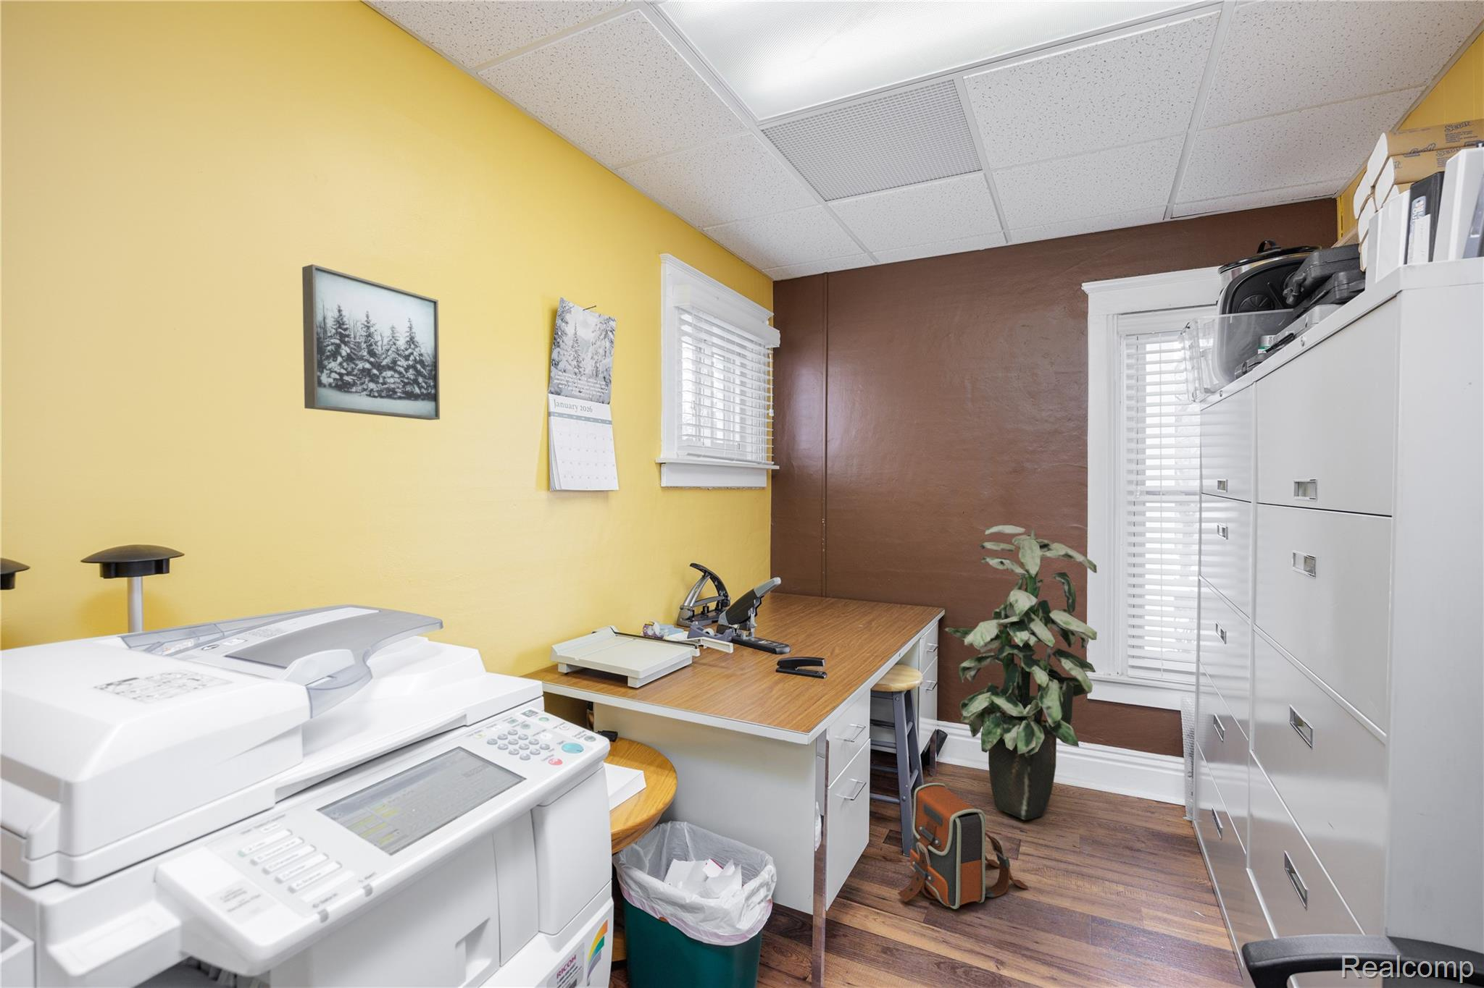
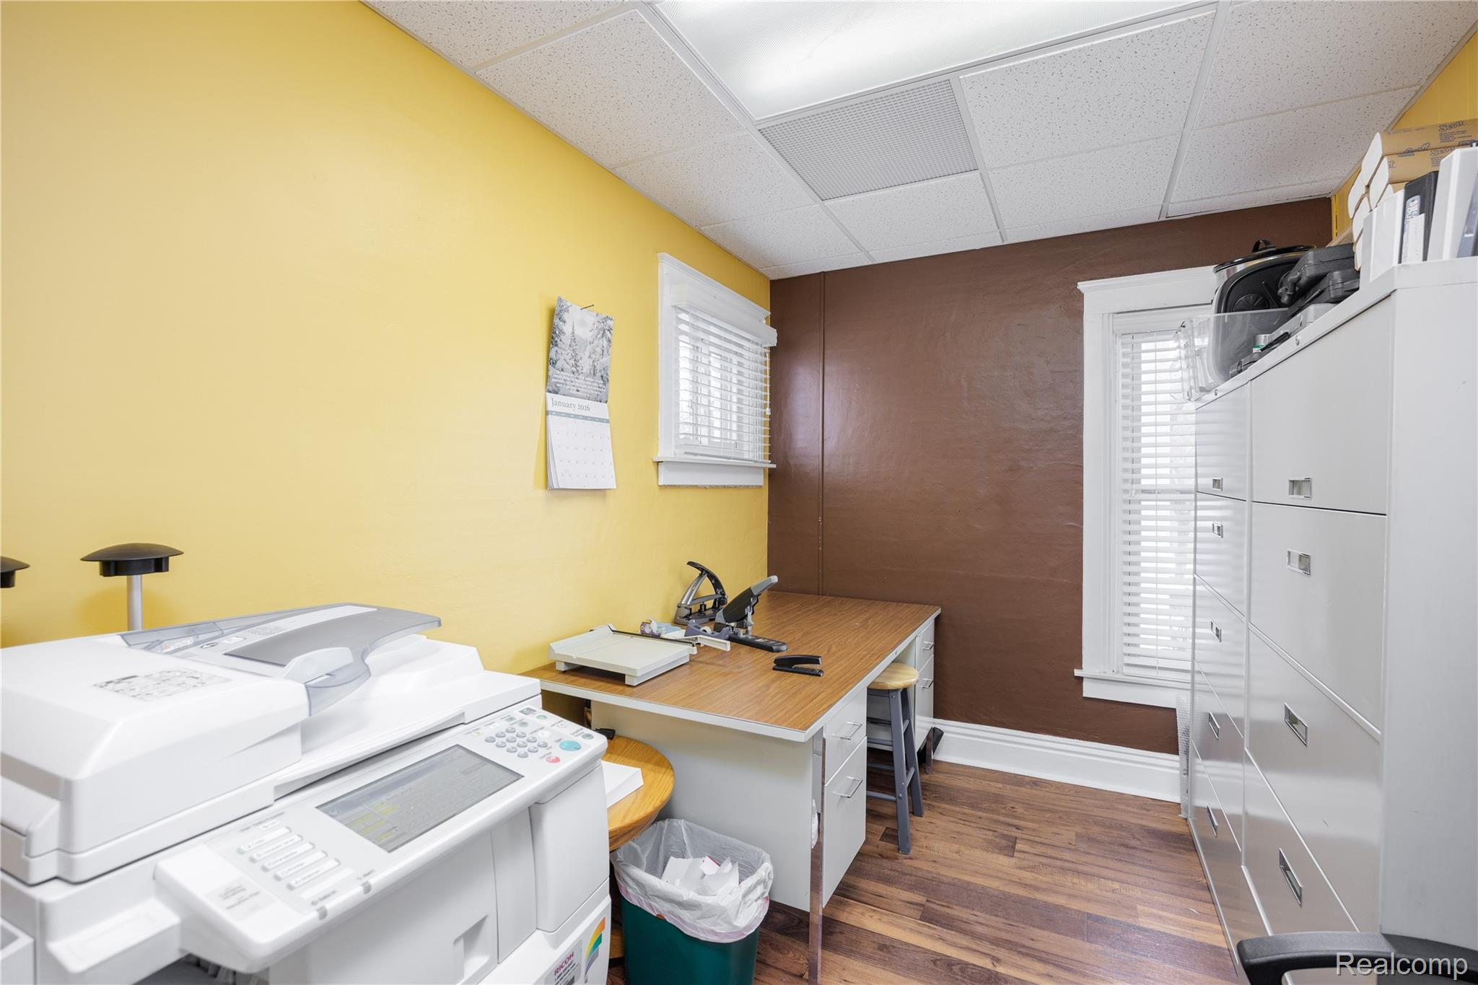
- indoor plant (1018, 665)
- wall art (377, 350)
- backpack (958, 841)
